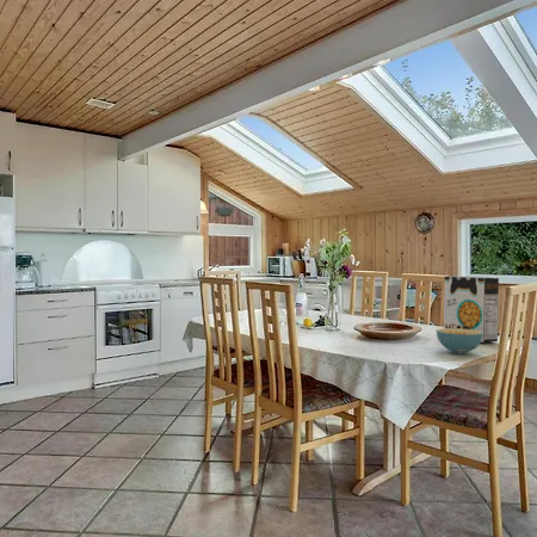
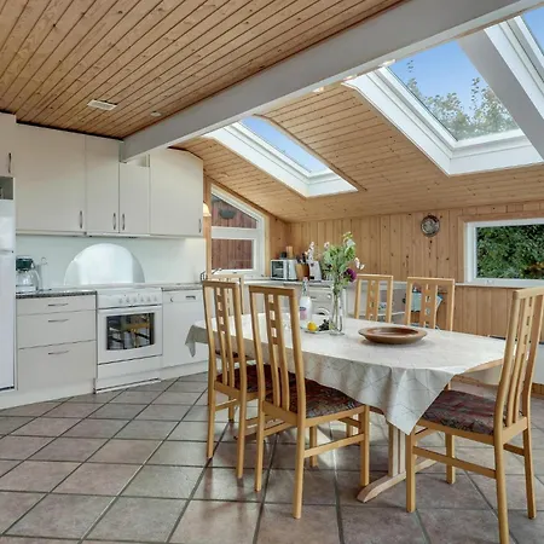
- cereal bowl (458, 341)
- cereal box (469, 307)
